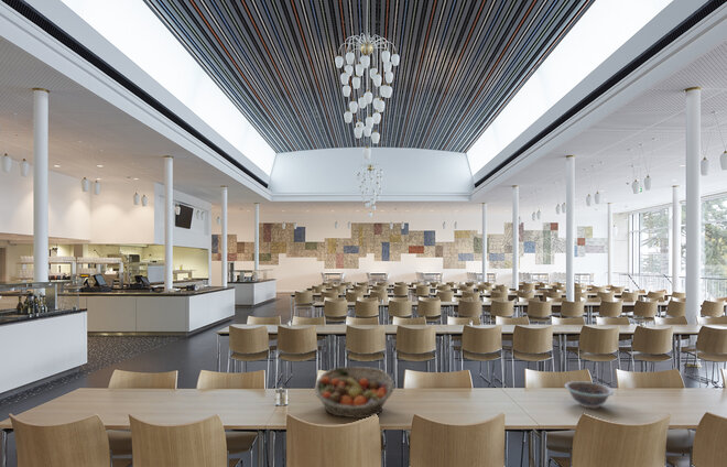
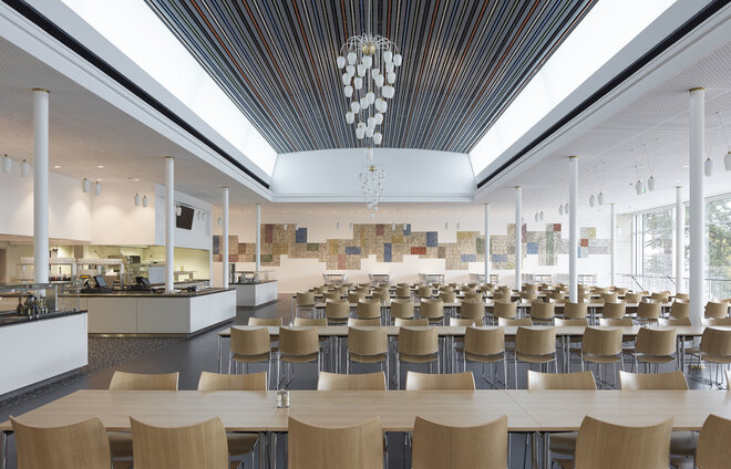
- decorative bowl (588, 395)
- fruit basket (354, 391)
